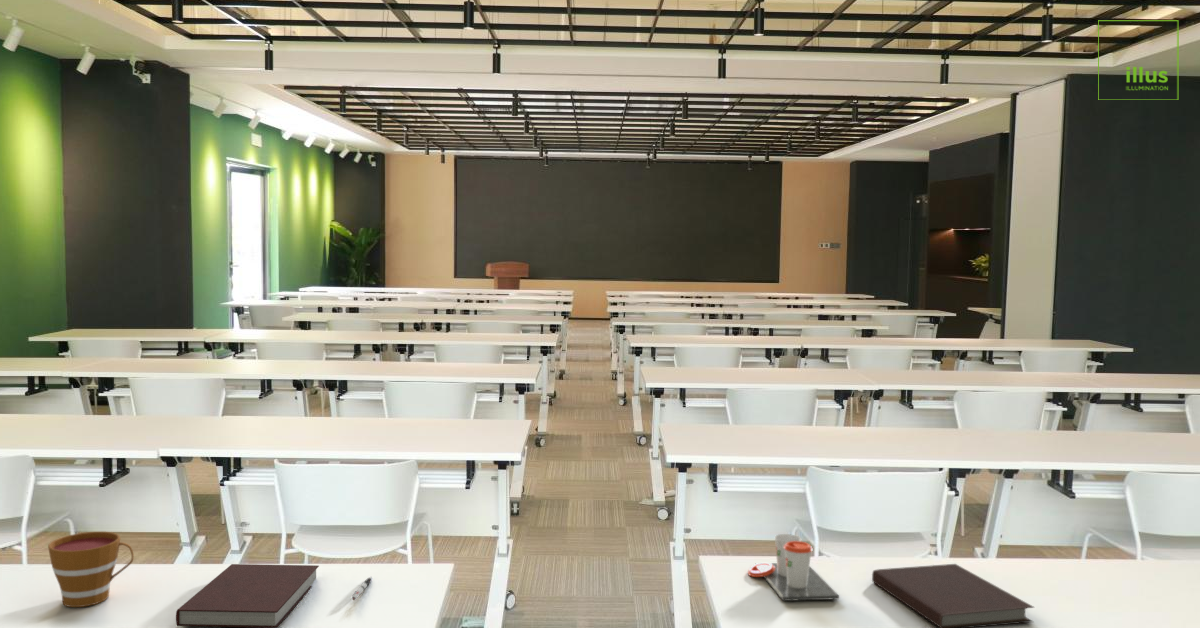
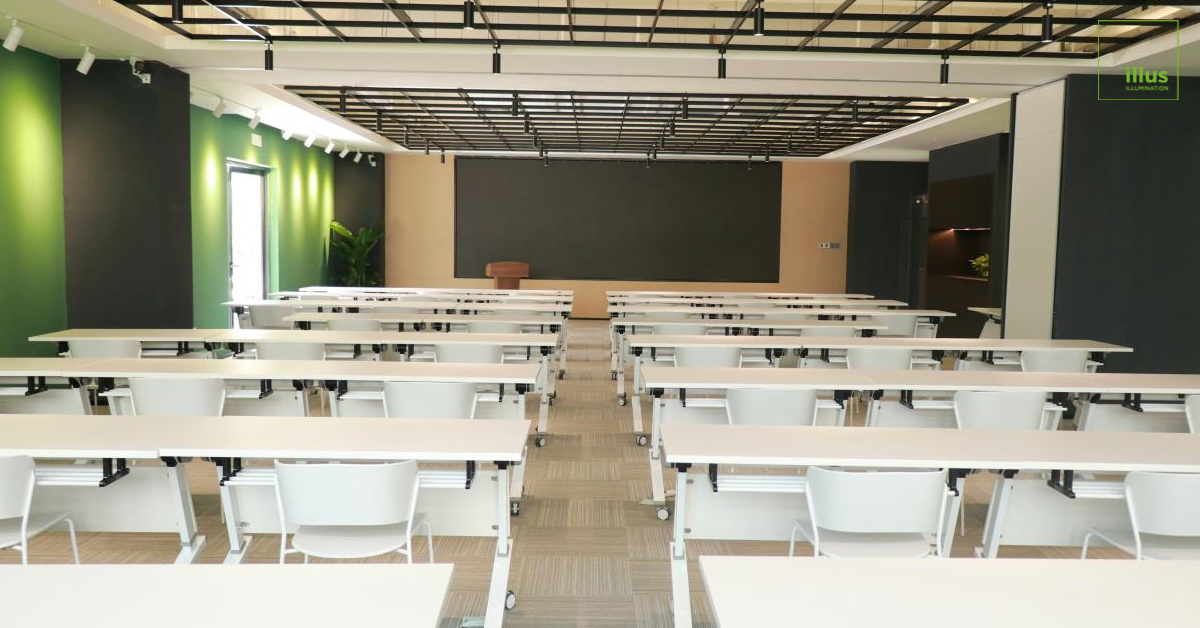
- cup (91, 569)
- cup (789, 561)
- pen (362, 587)
- notebook (948, 594)
- notebook (252, 593)
